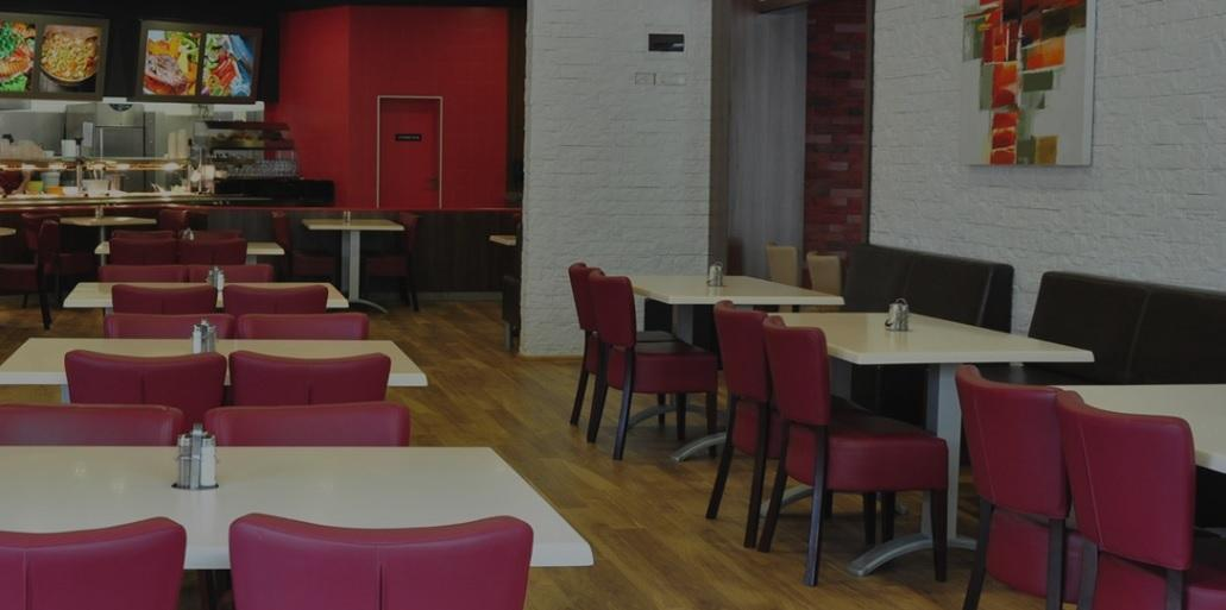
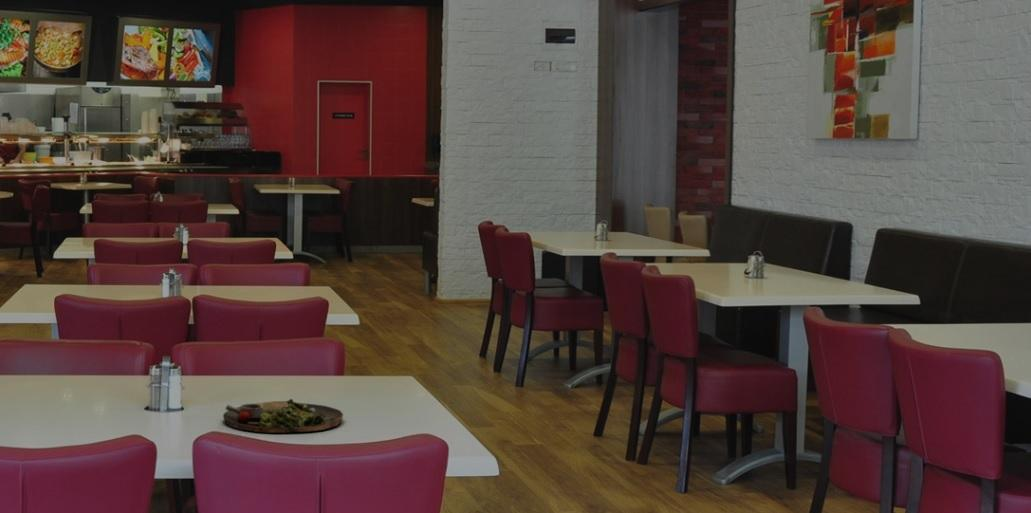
+ dinner plate (283, 408)
